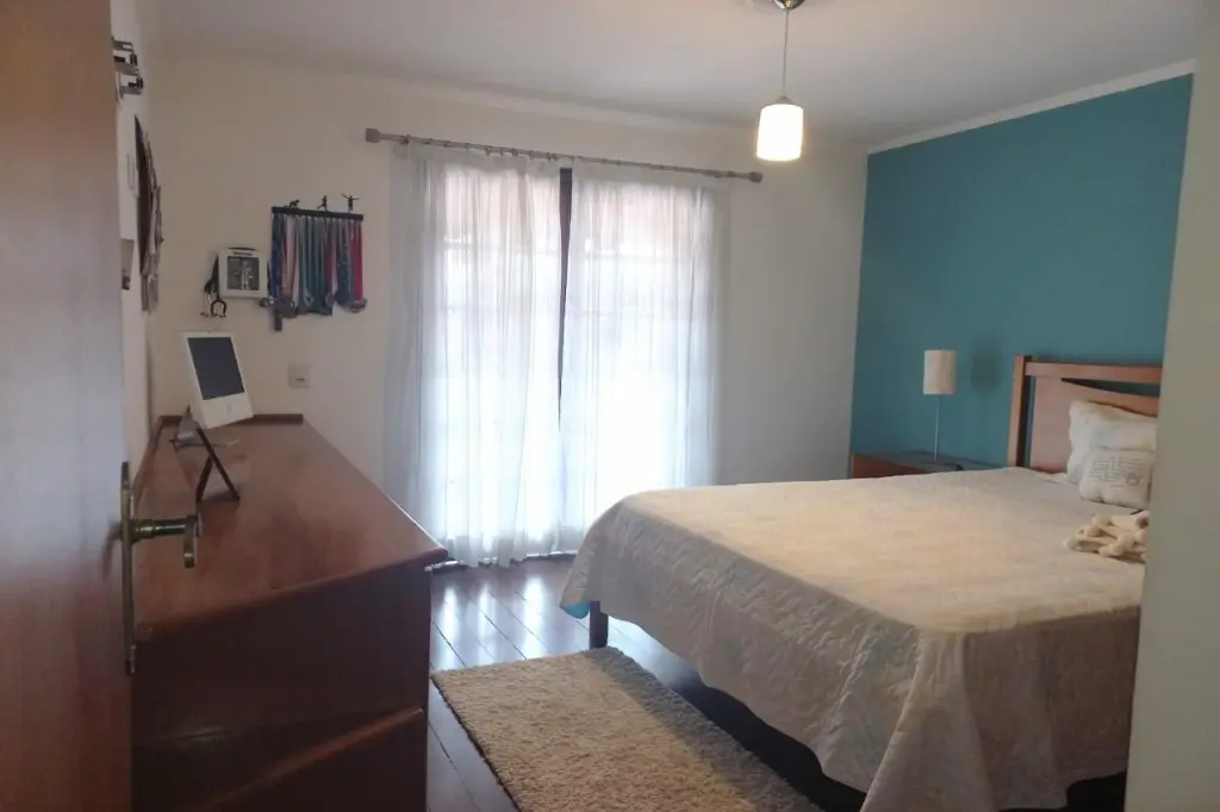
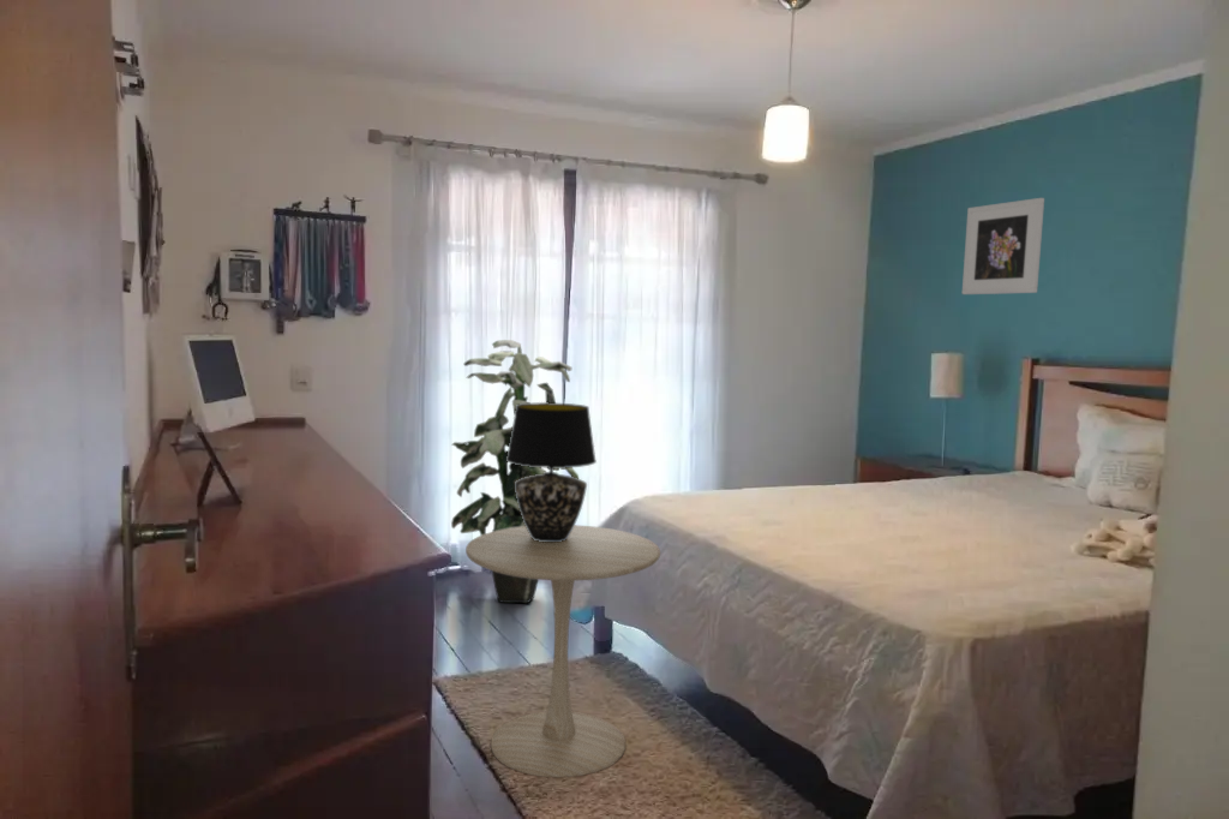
+ side table (560, 646)
+ table lamp (551, 471)
+ indoor plant (511, 470)
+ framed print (1001, 249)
